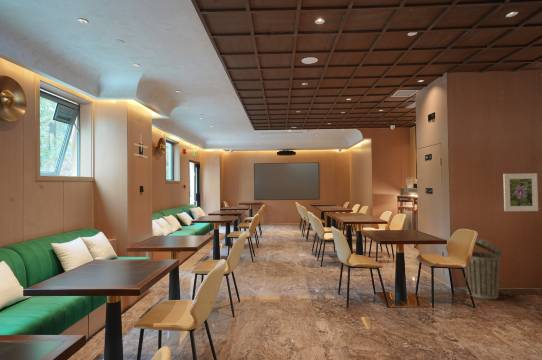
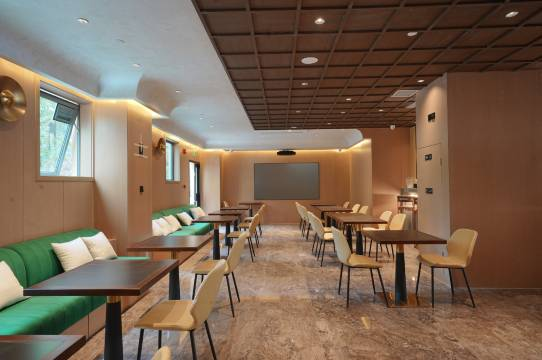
- trash can (482, 265)
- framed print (520, 192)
